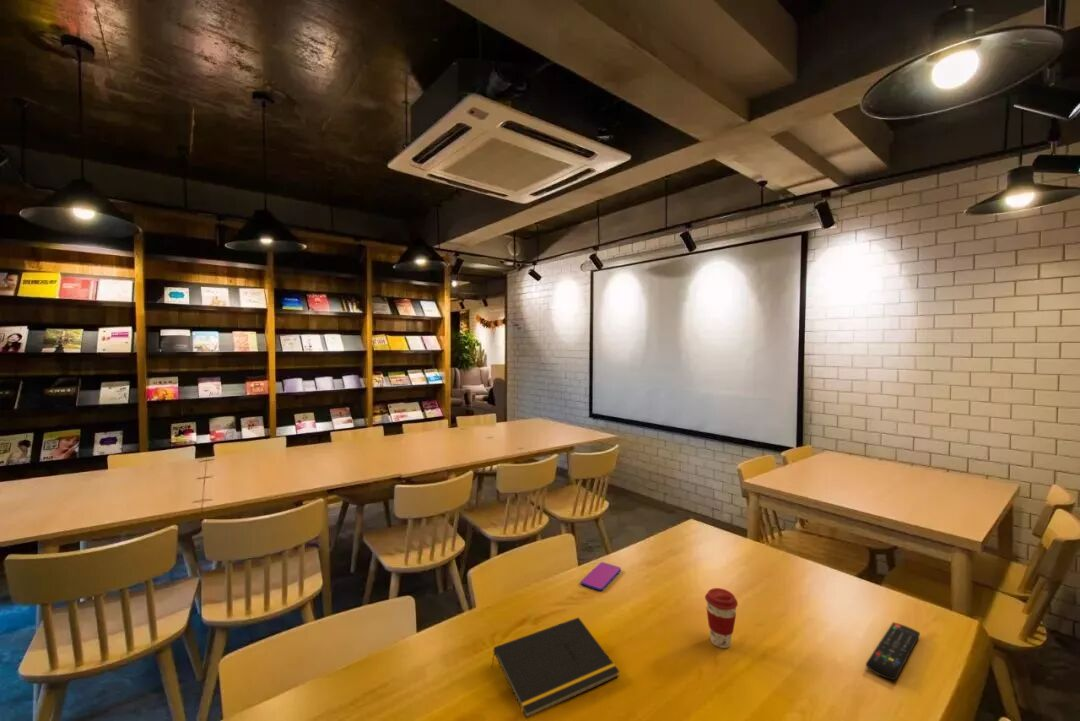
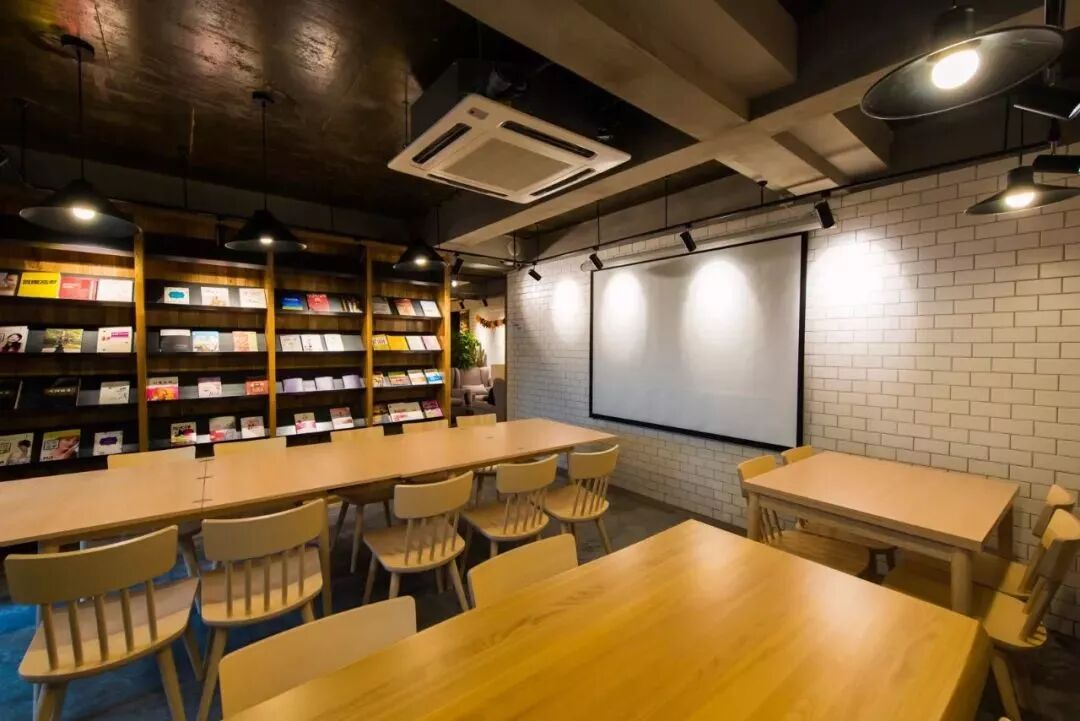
- notepad (555, 661)
- smartphone (601, 575)
- remote control (894, 649)
- coffee cup (720, 618)
